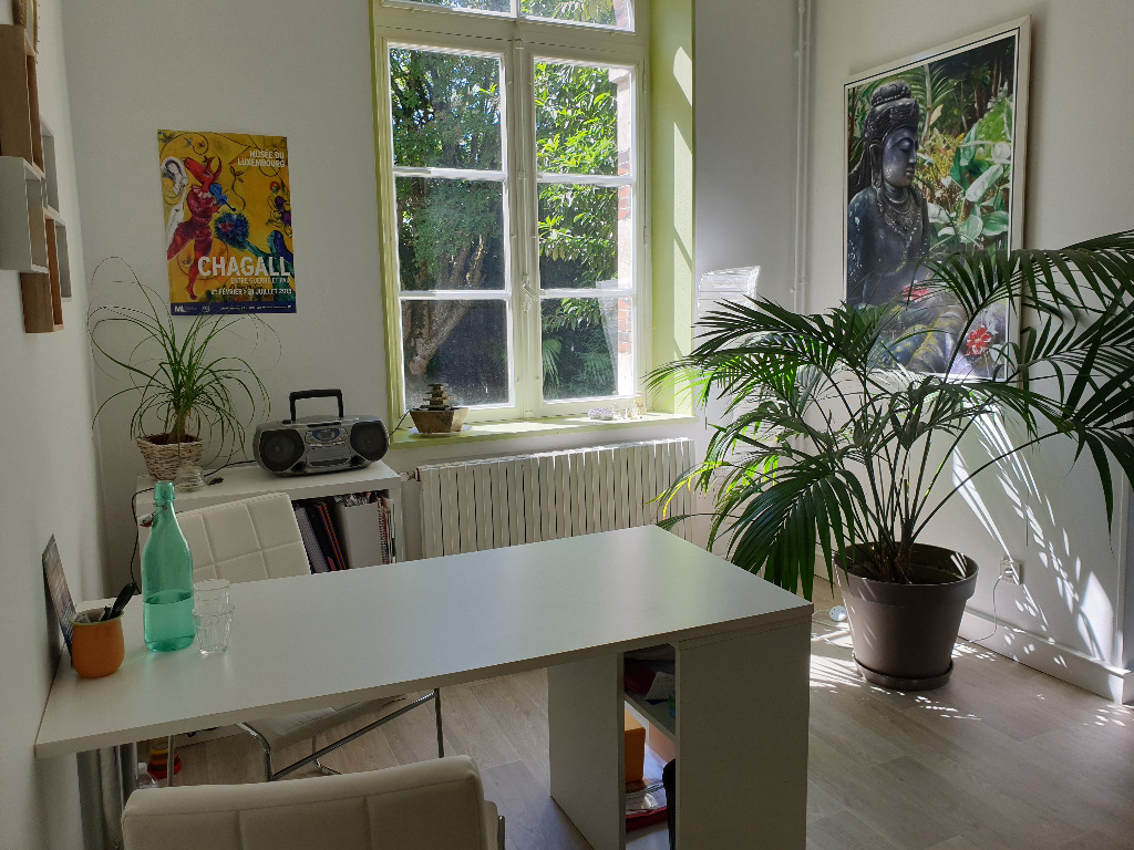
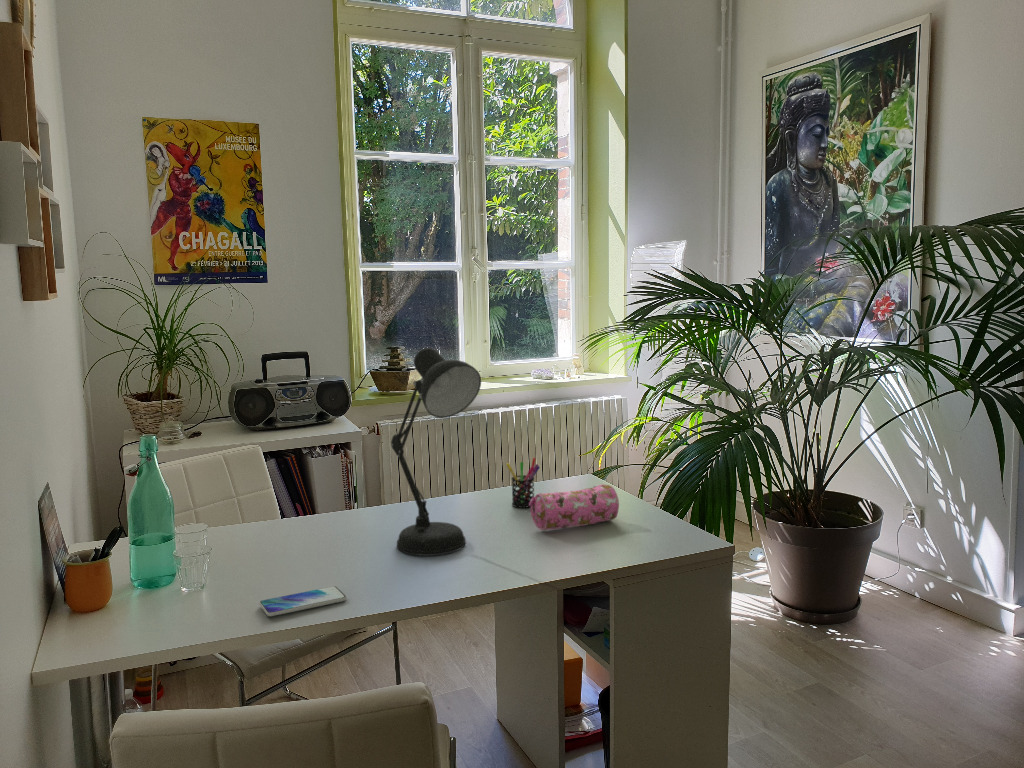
+ pencil case (574, 506)
+ smartphone (303, 600)
+ pen holder (524, 480)
+ desk lamp (406, 439)
